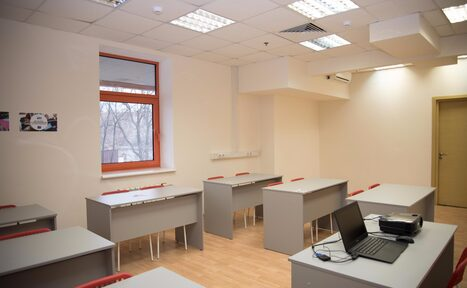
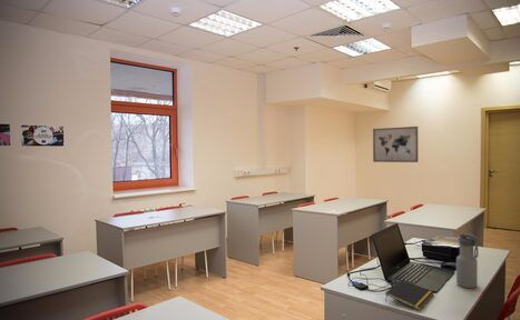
+ wall art (394, 144)
+ notepad (410, 293)
+ water bottle (467, 259)
